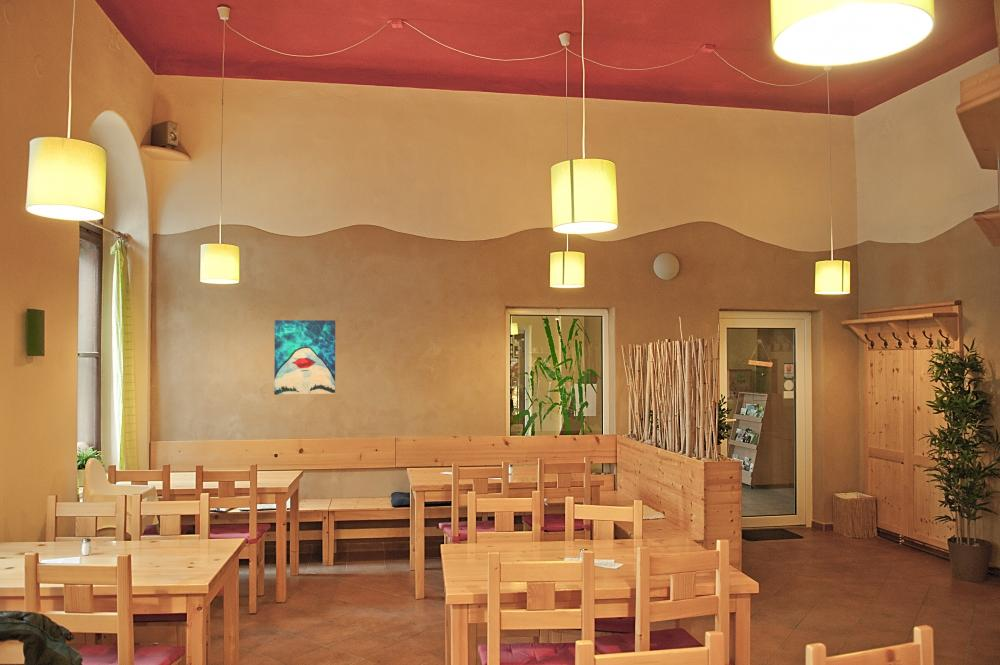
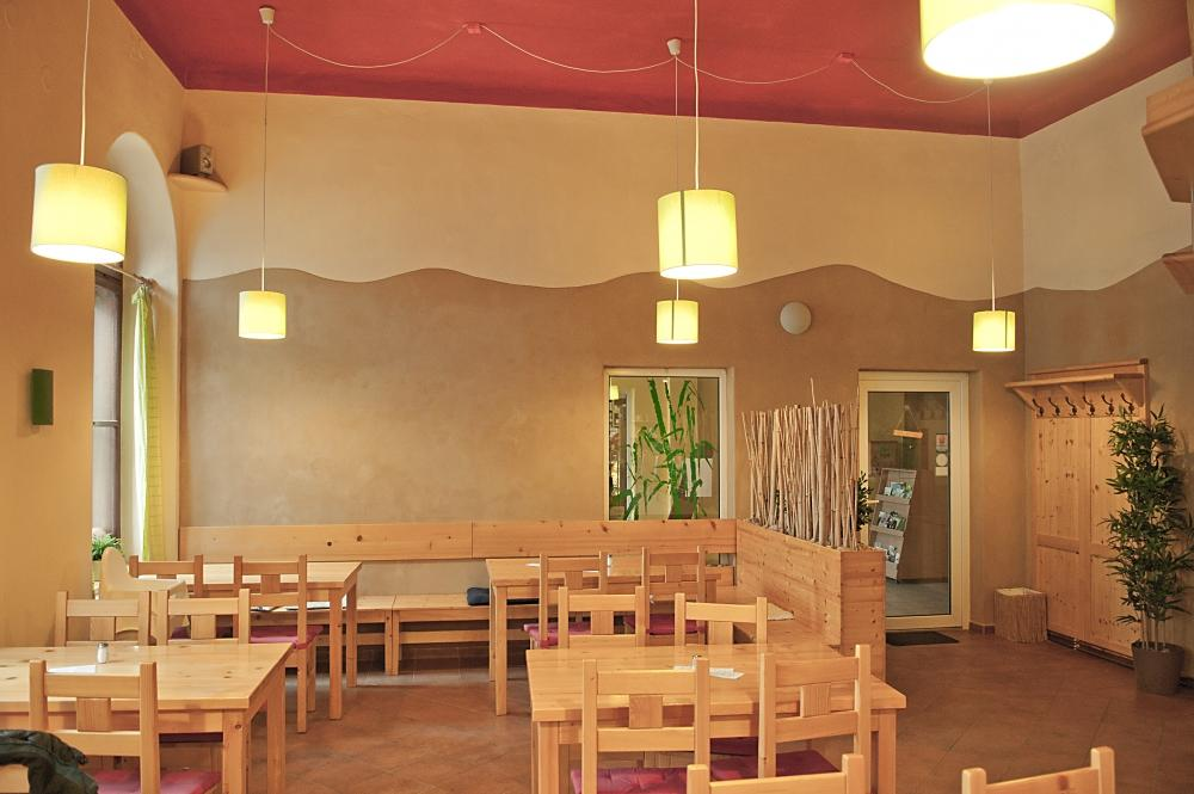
- wall art (305, 357)
